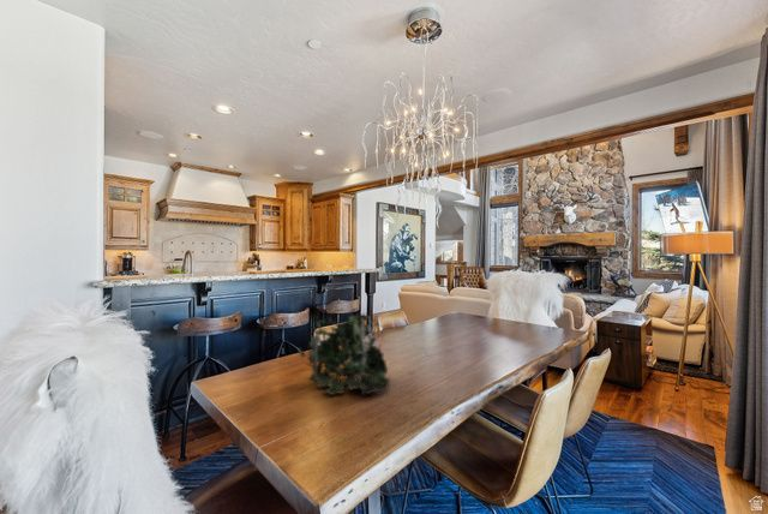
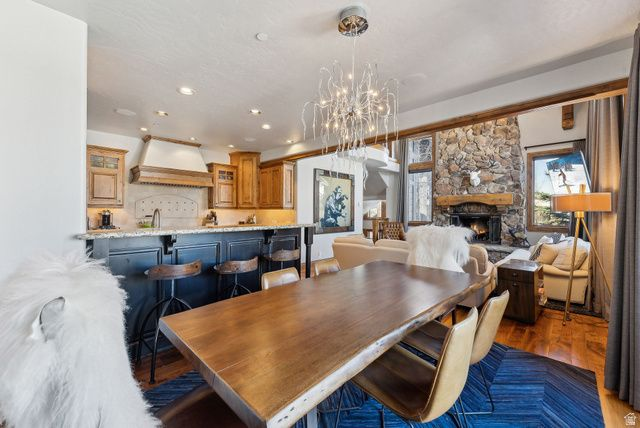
- plant (353, 348)
